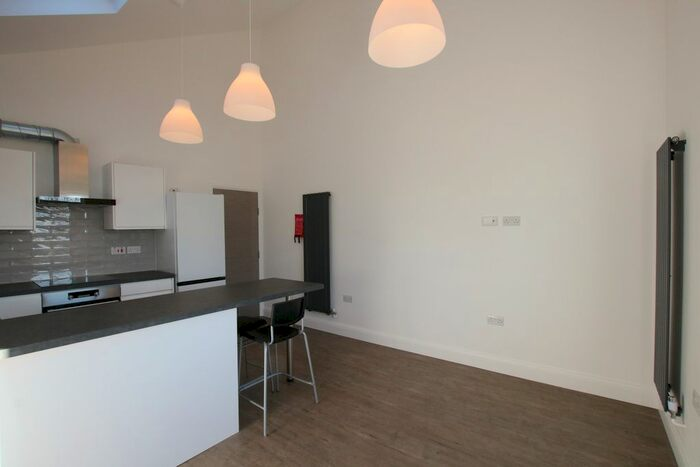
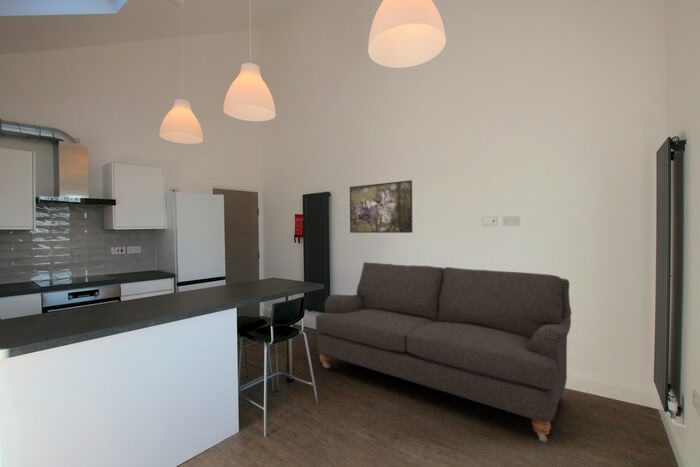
+ sofa (432, 325)
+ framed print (379, 208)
